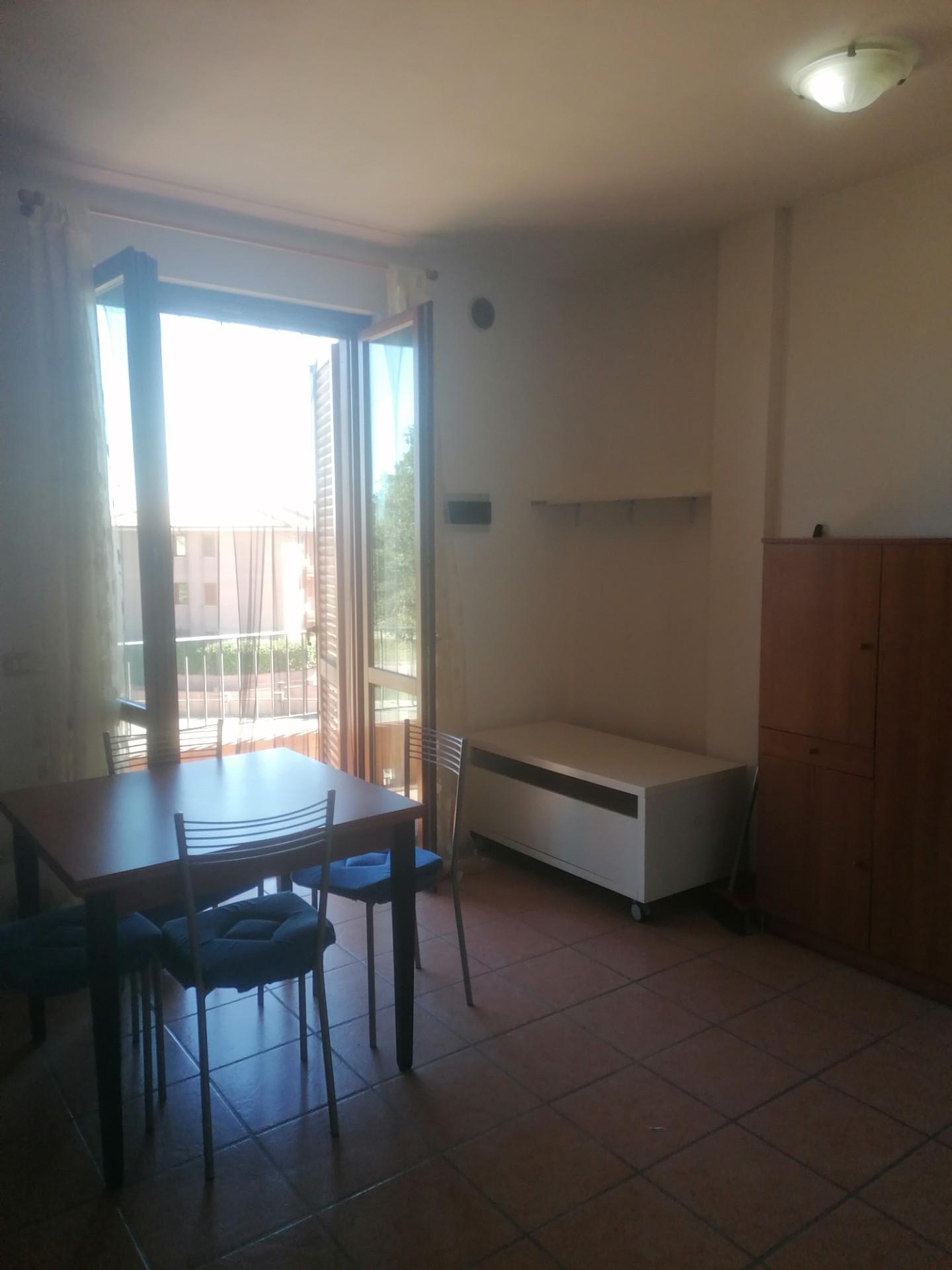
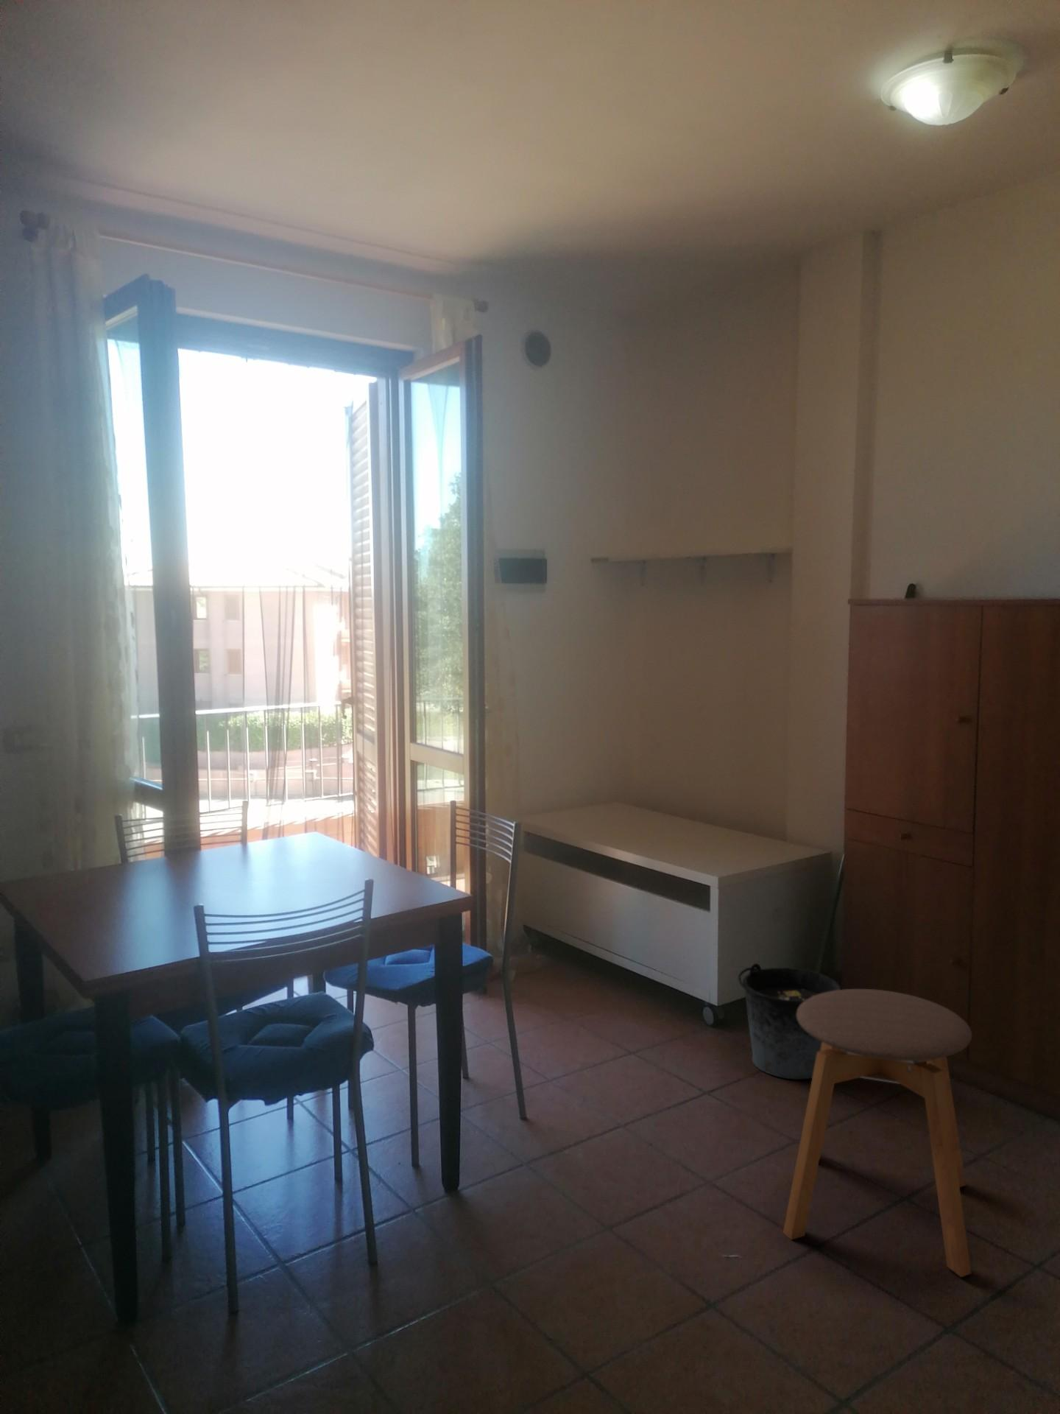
+ bucket (788, 1021)
+ stool (885, 1081)
